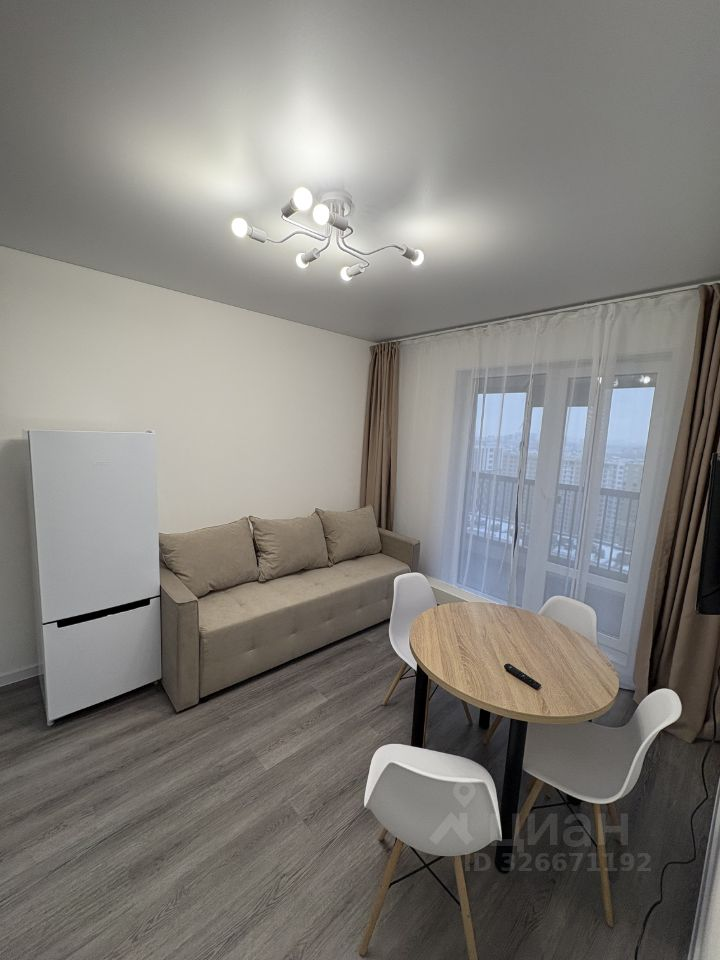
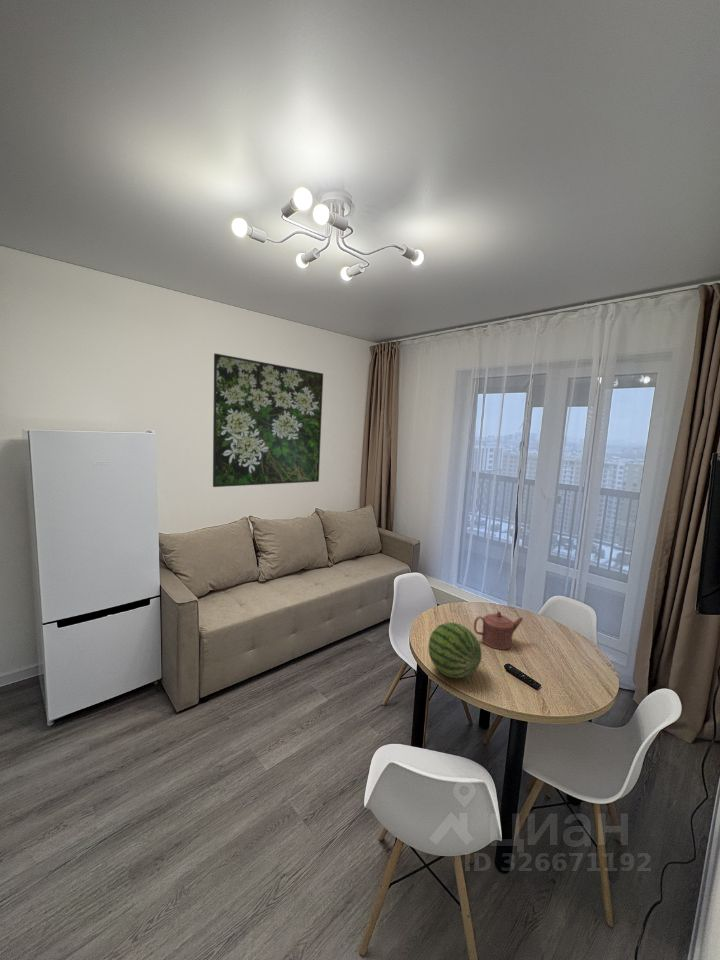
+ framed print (272, 425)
+ teapot (498, 626)
+ fruit (454, 649)
